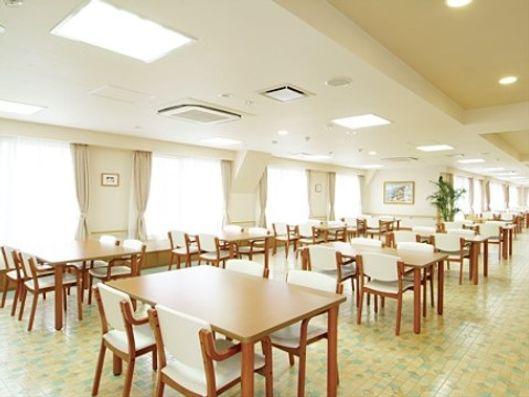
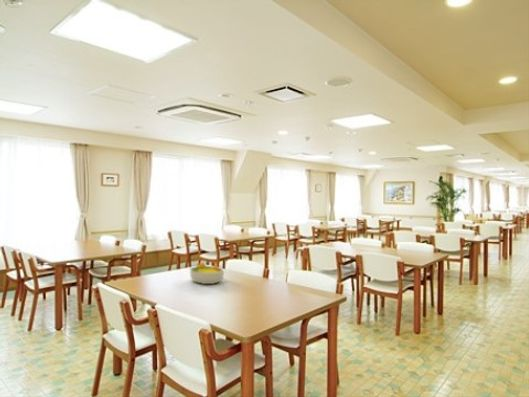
+ fruit bowl (206, 272)
